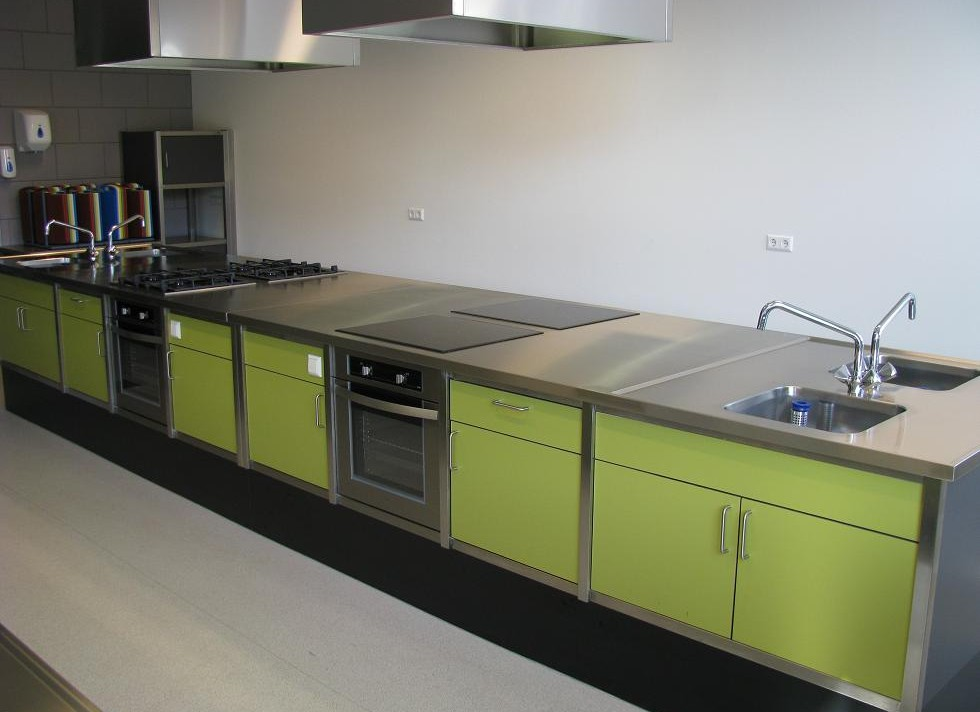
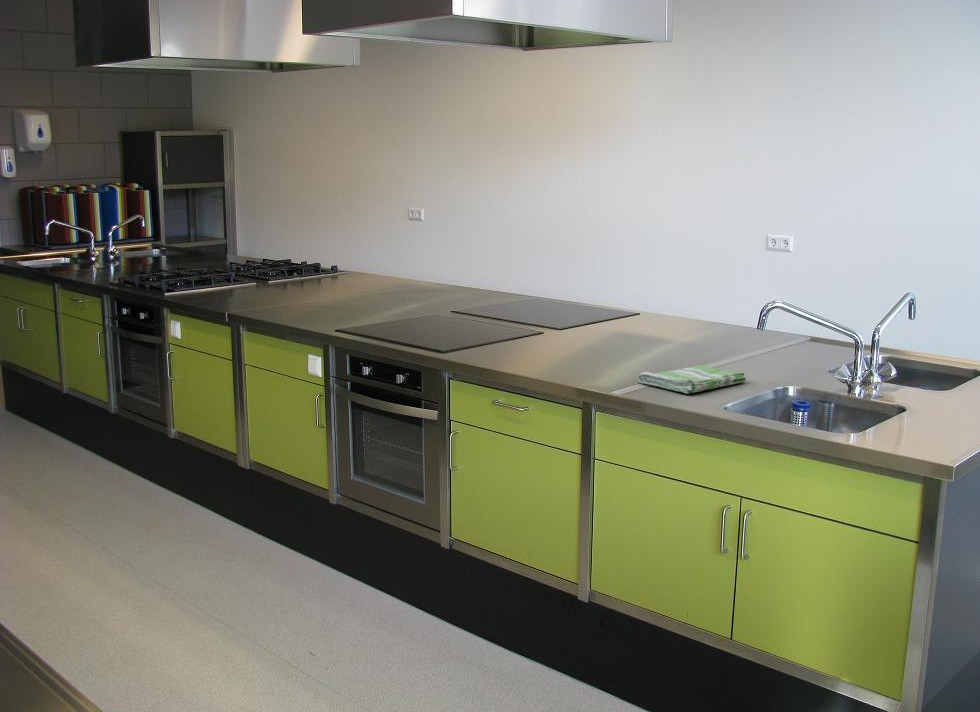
+ dish towel (691, 375)
